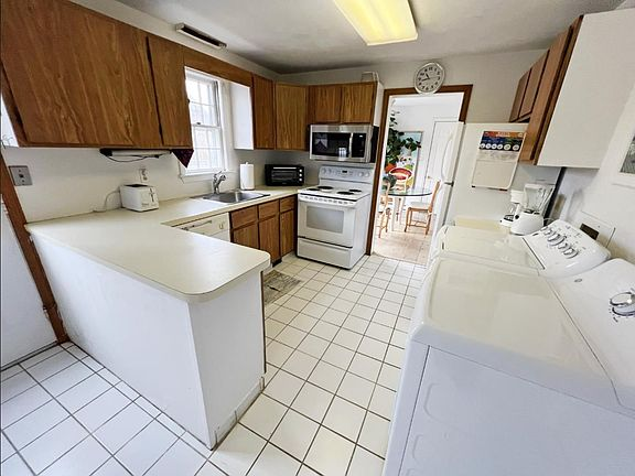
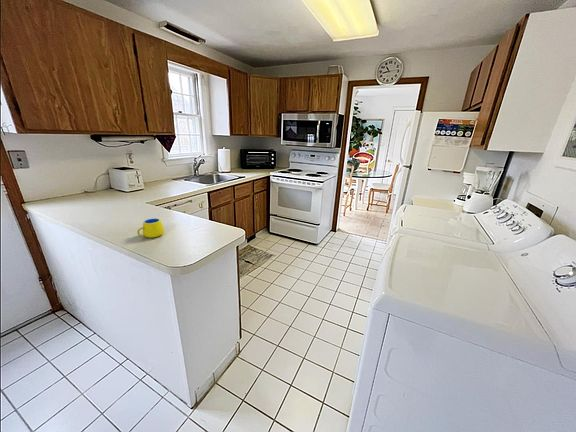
+ mug (150, 228)
